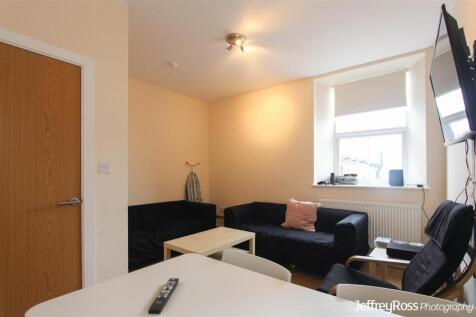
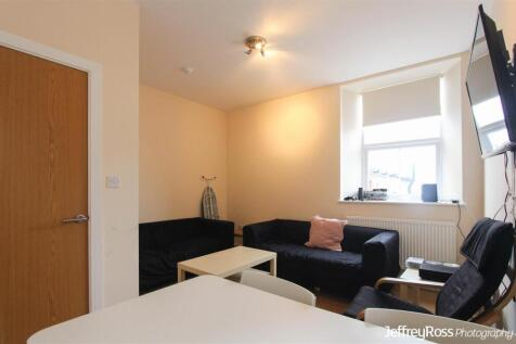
- remote control (165, 293)
